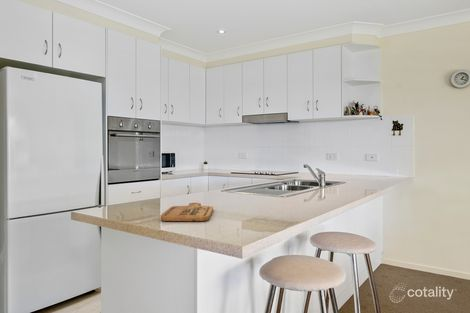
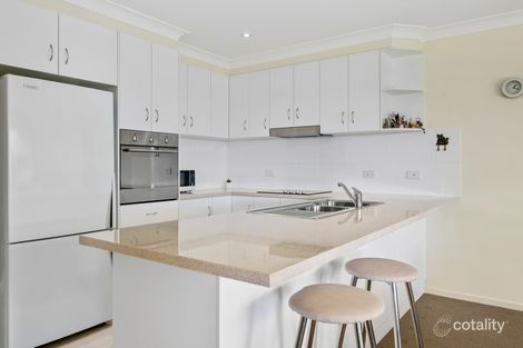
- cutting board (190, 210)
